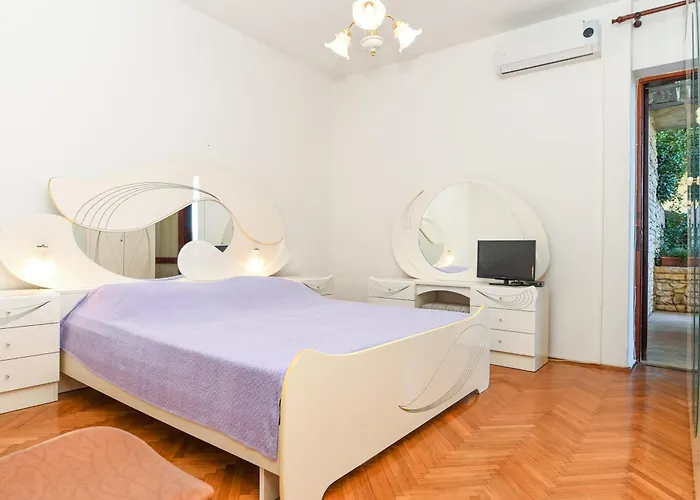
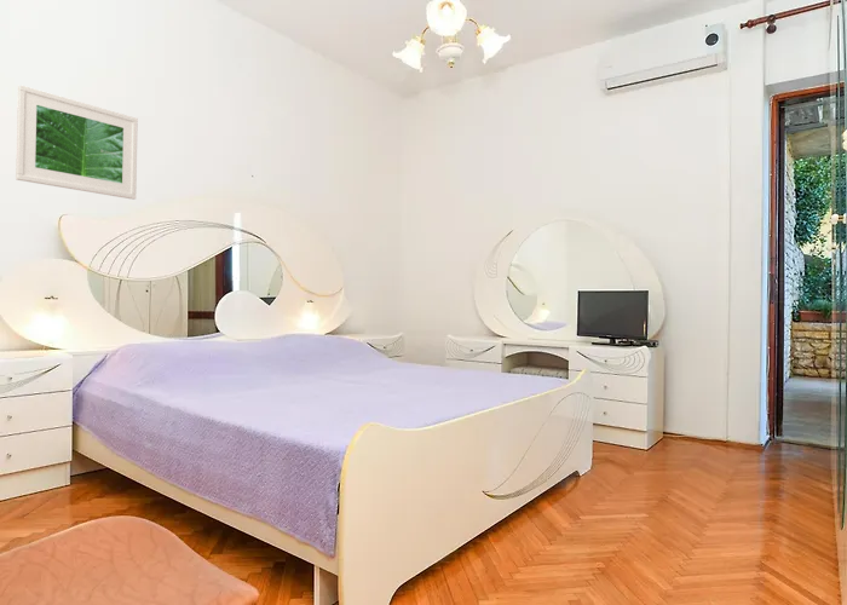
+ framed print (81, 146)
